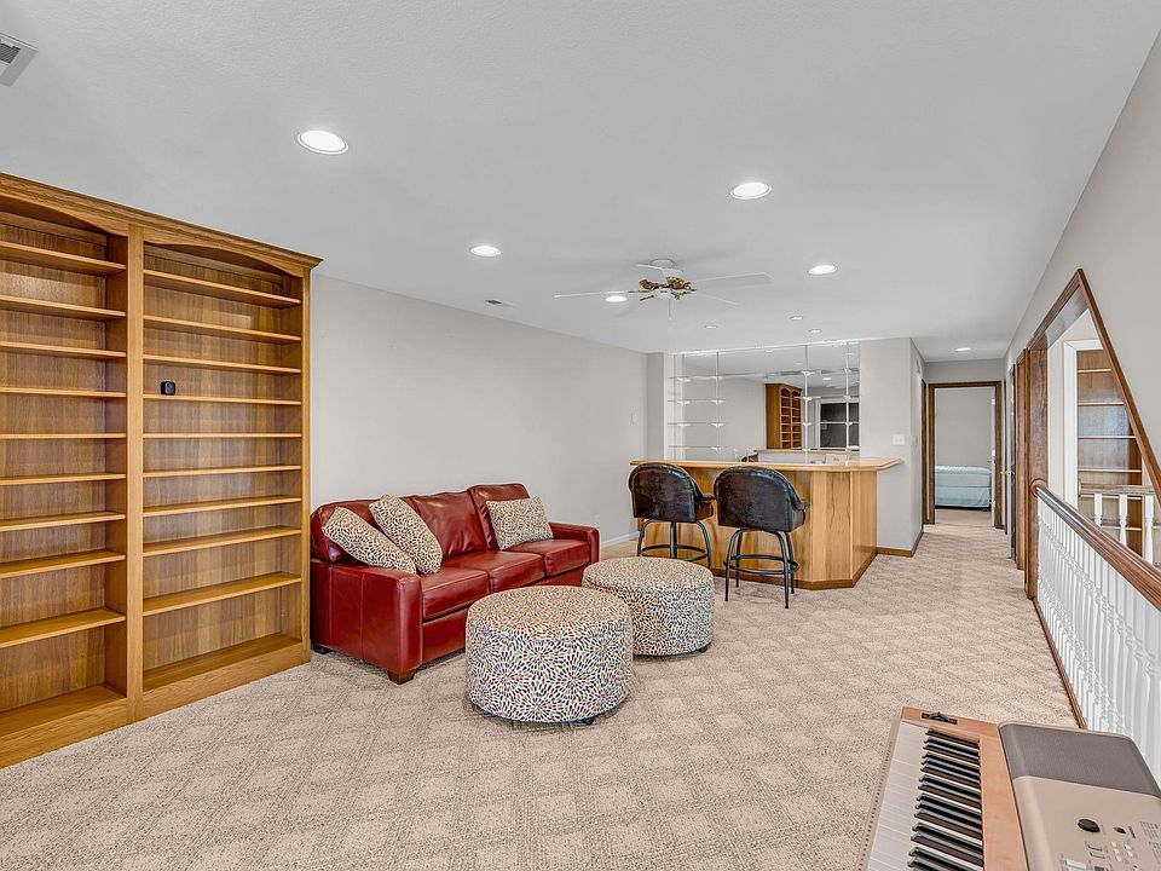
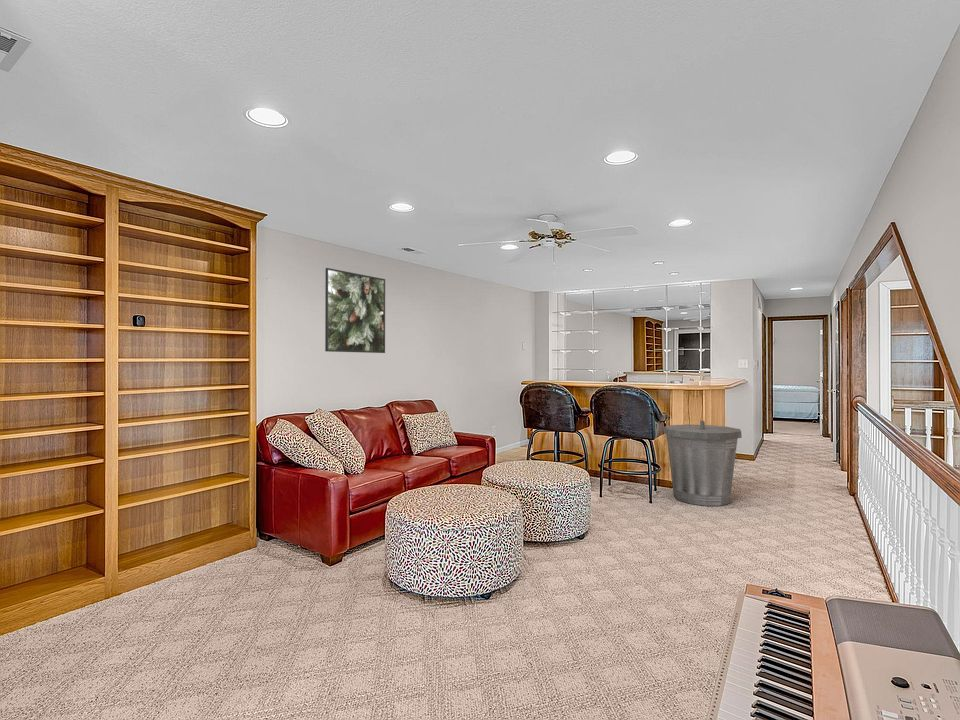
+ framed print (357, 313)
+ trash can (701, 459)
